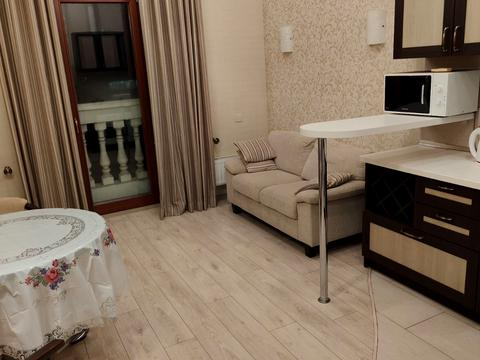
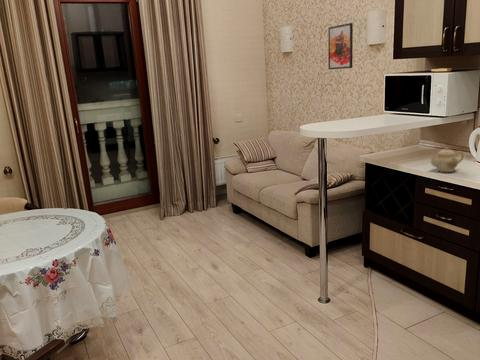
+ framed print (339, 47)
+ teapot (447, 159)
